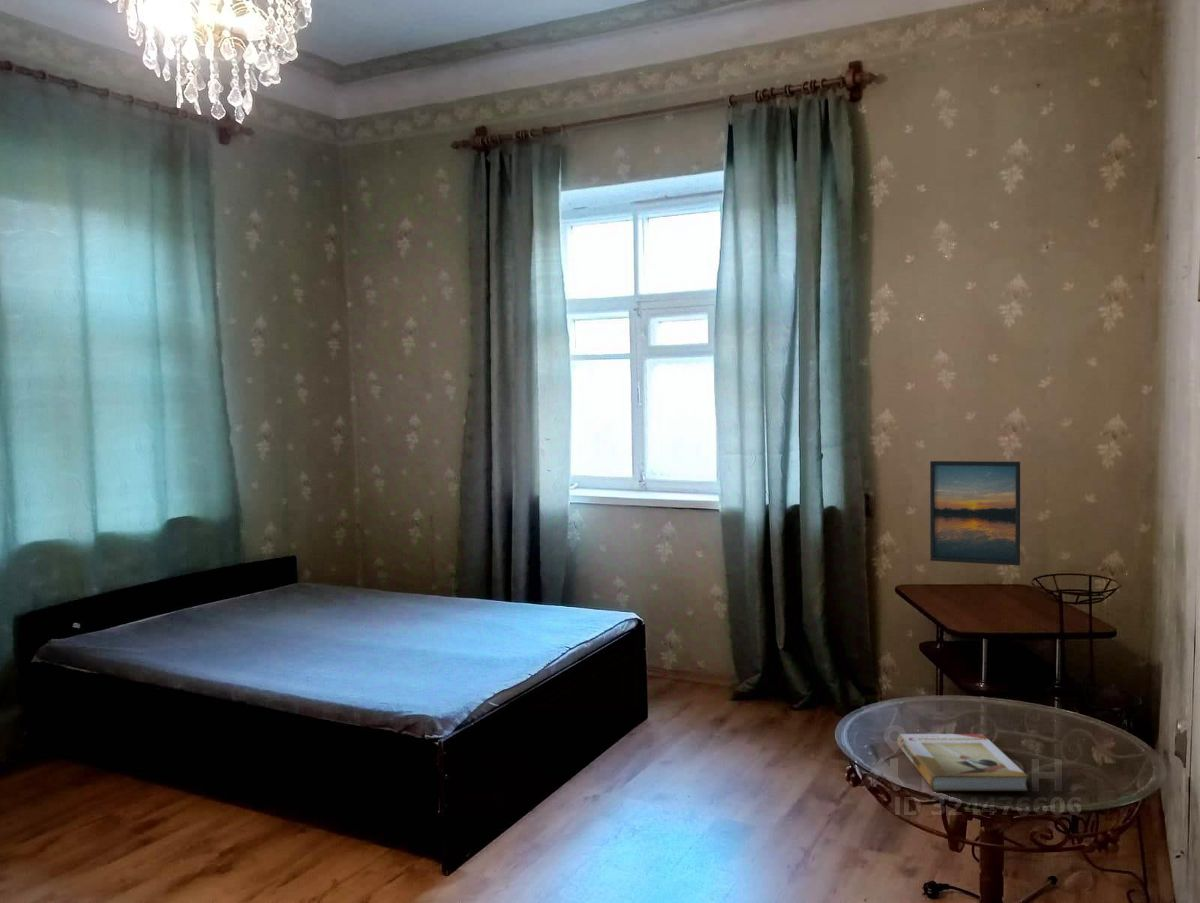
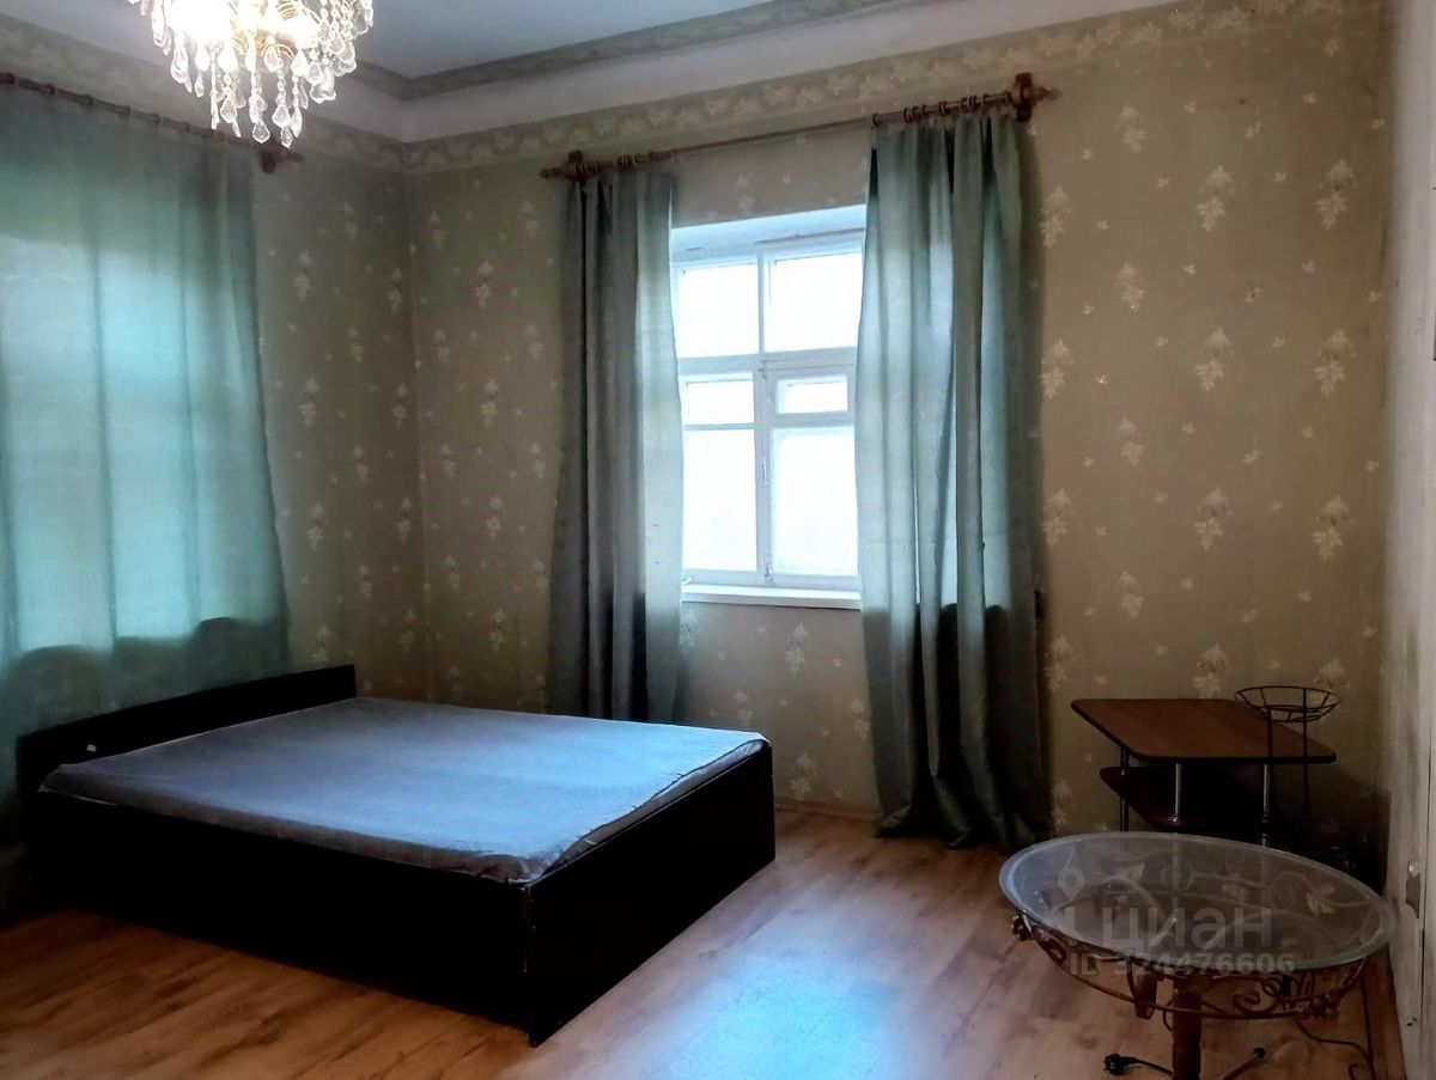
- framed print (974, 512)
- book (958, 760)
